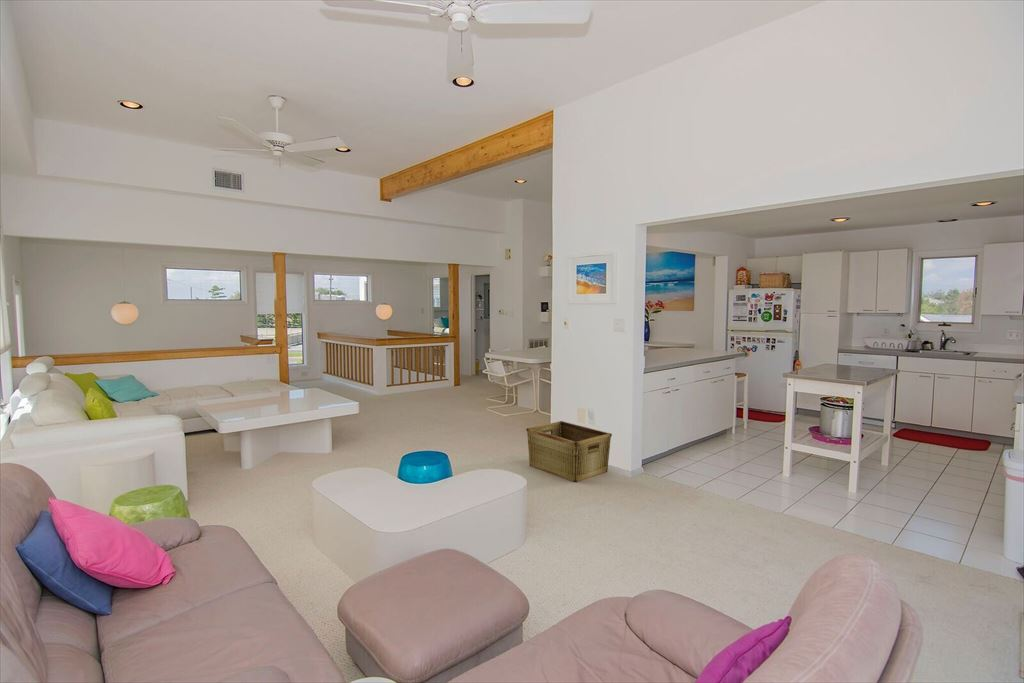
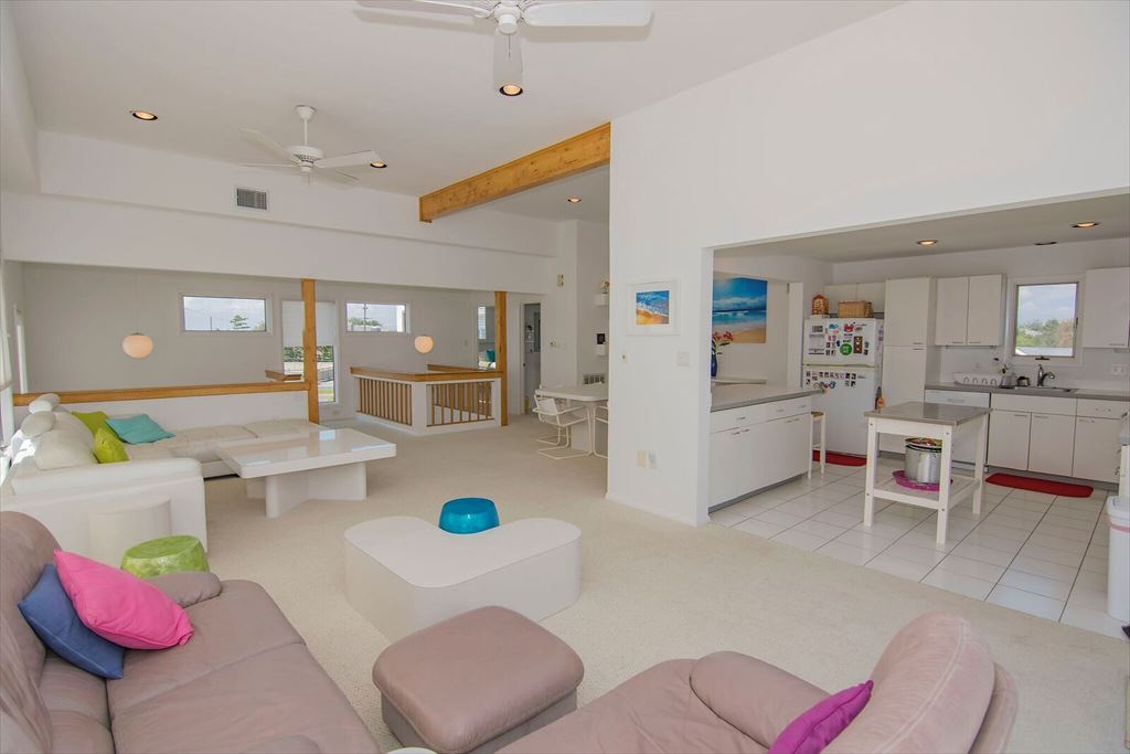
- hamper (568, 449)
